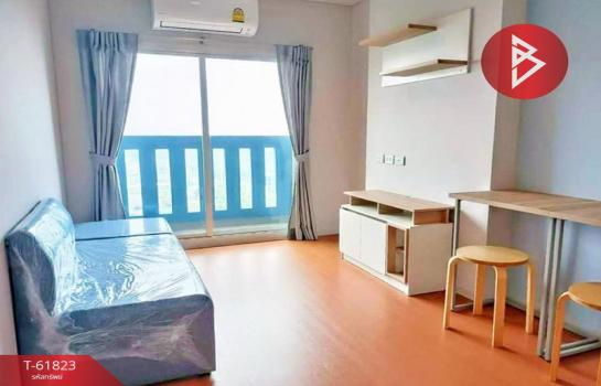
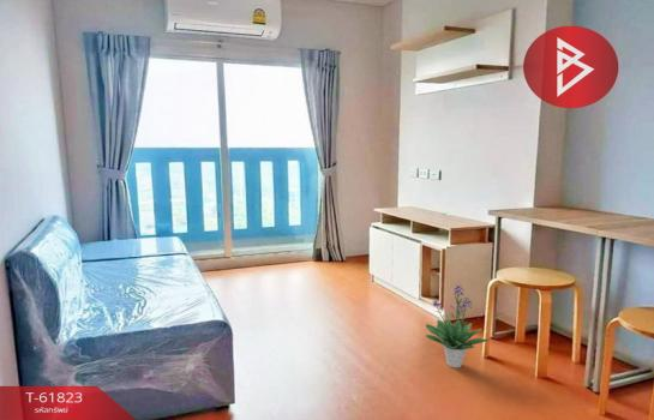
+ potted plant (456, 323)
